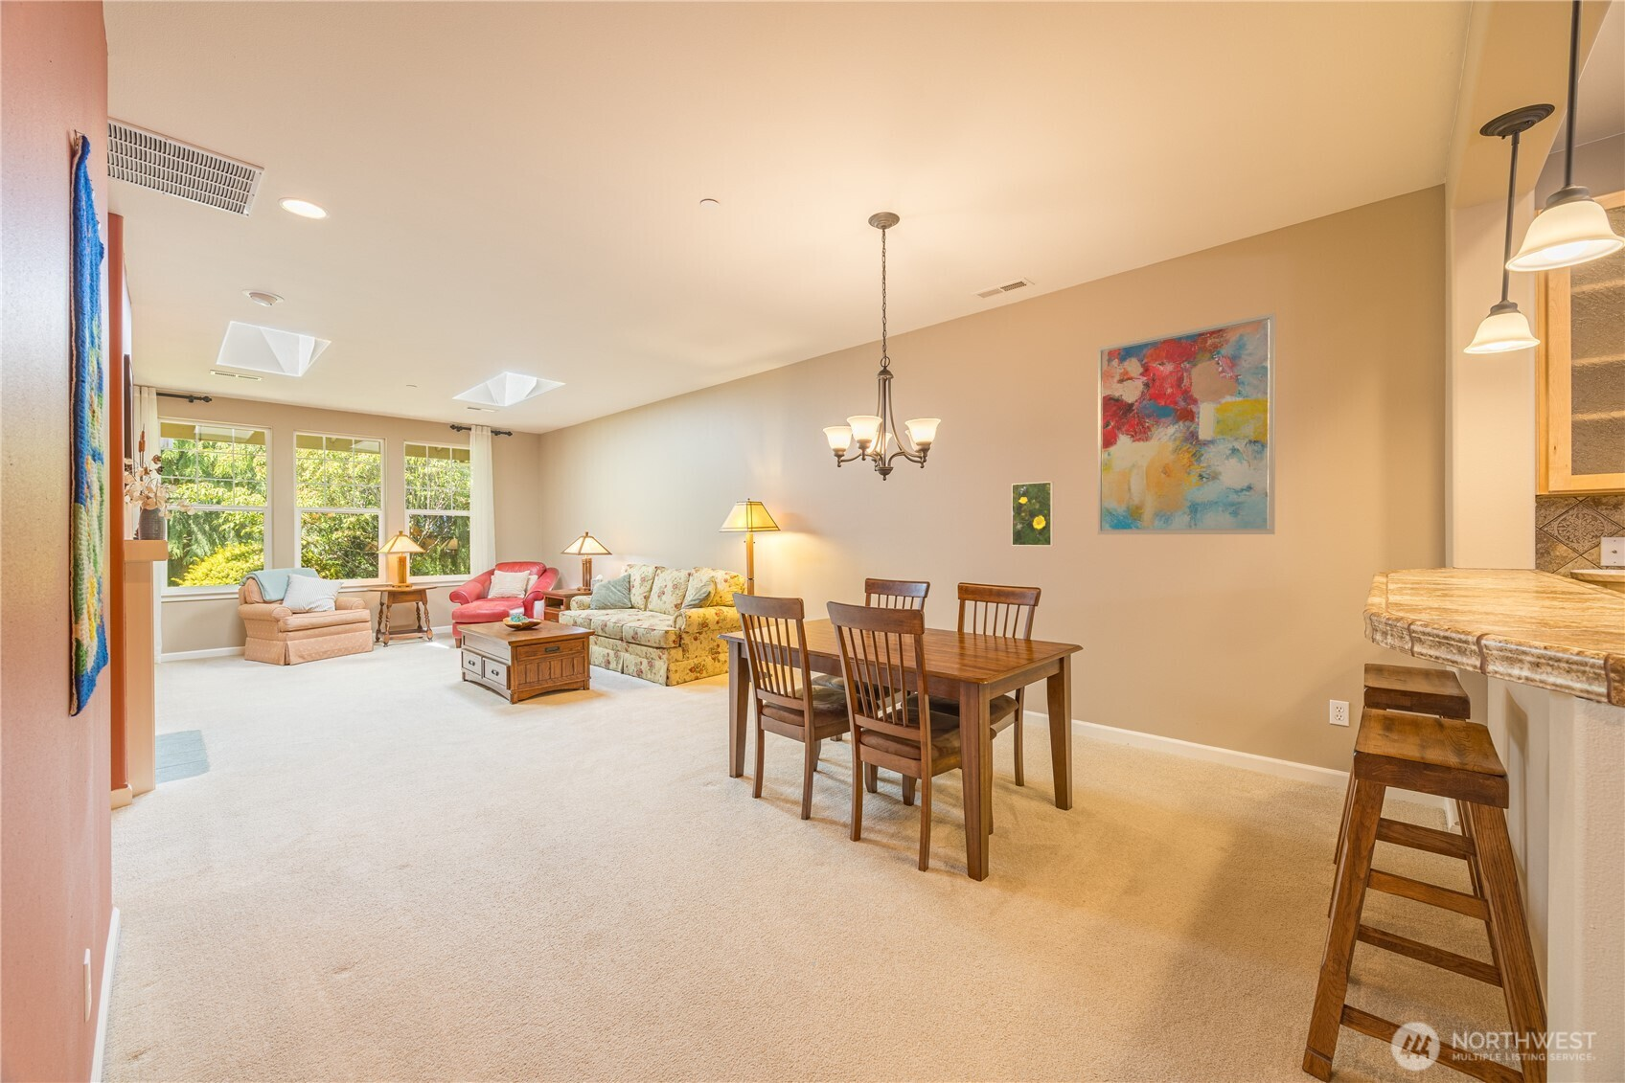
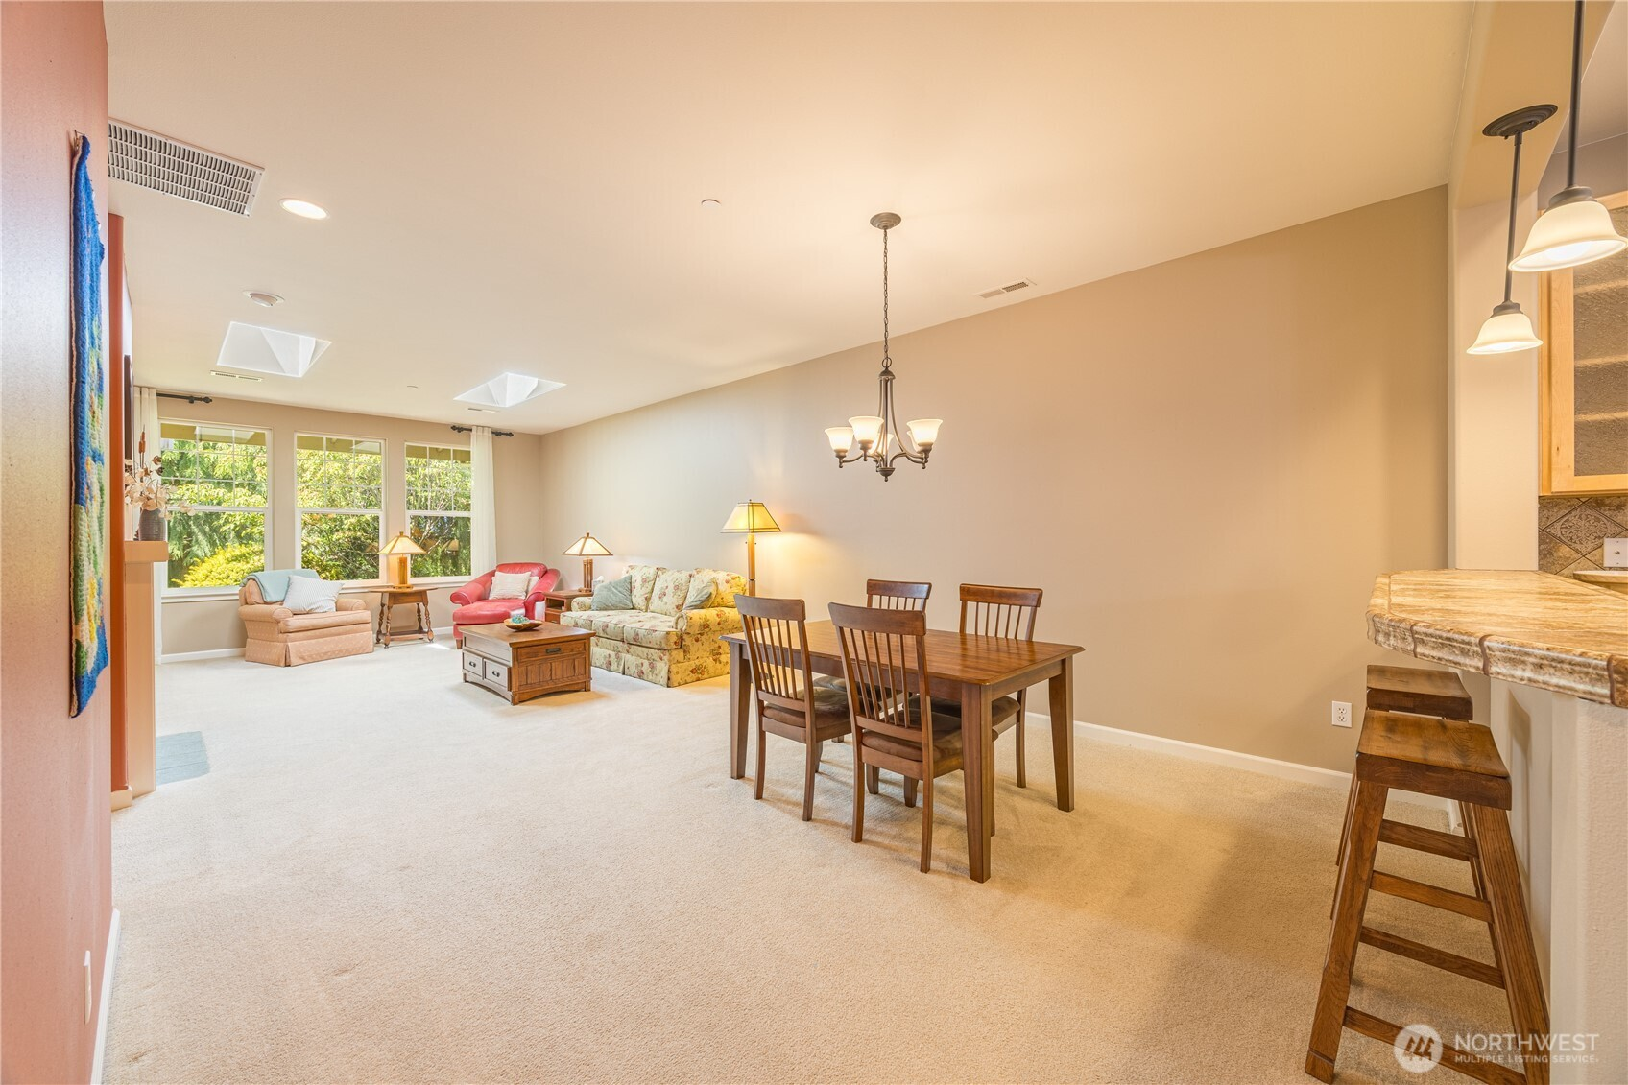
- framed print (1031, 514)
- wall art (1179, 433)
